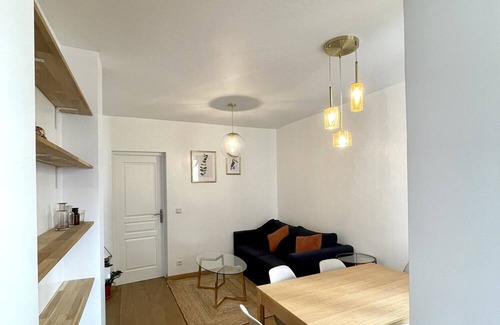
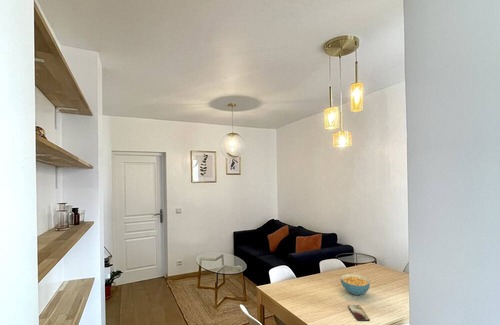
+ cereal bowl (355, 286)
+ smartphone (358, 313)
